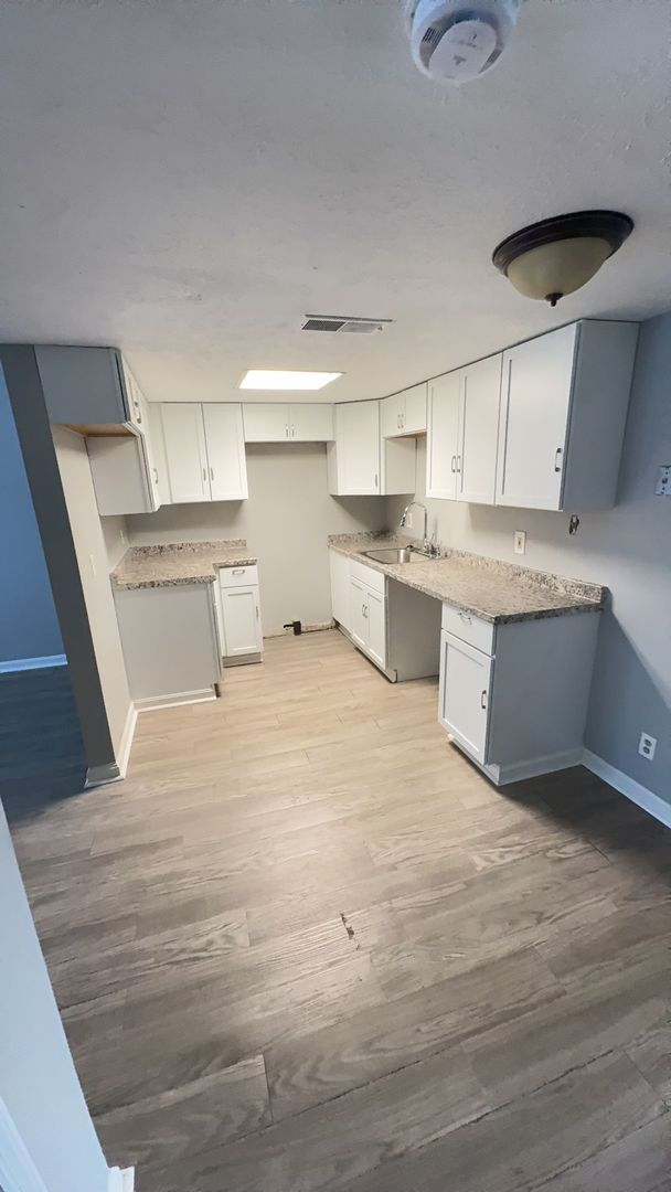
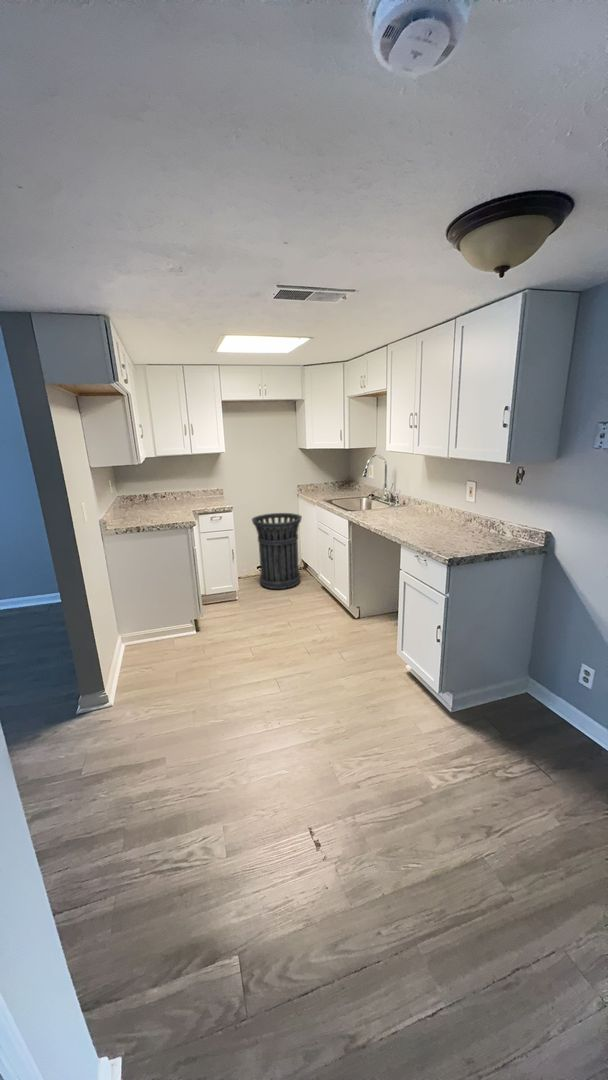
+ trash can (278, 550)
